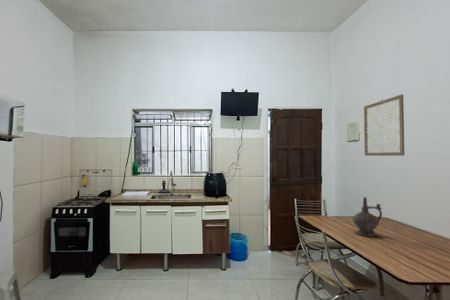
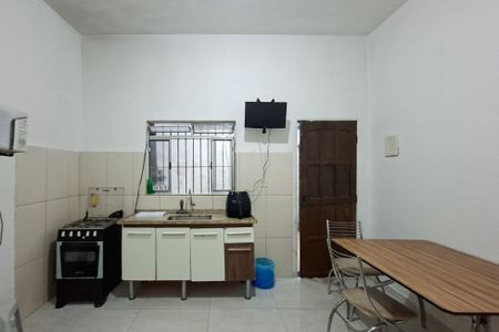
- ceremonial vessel (367, 215)
- wall art (382, 126)
